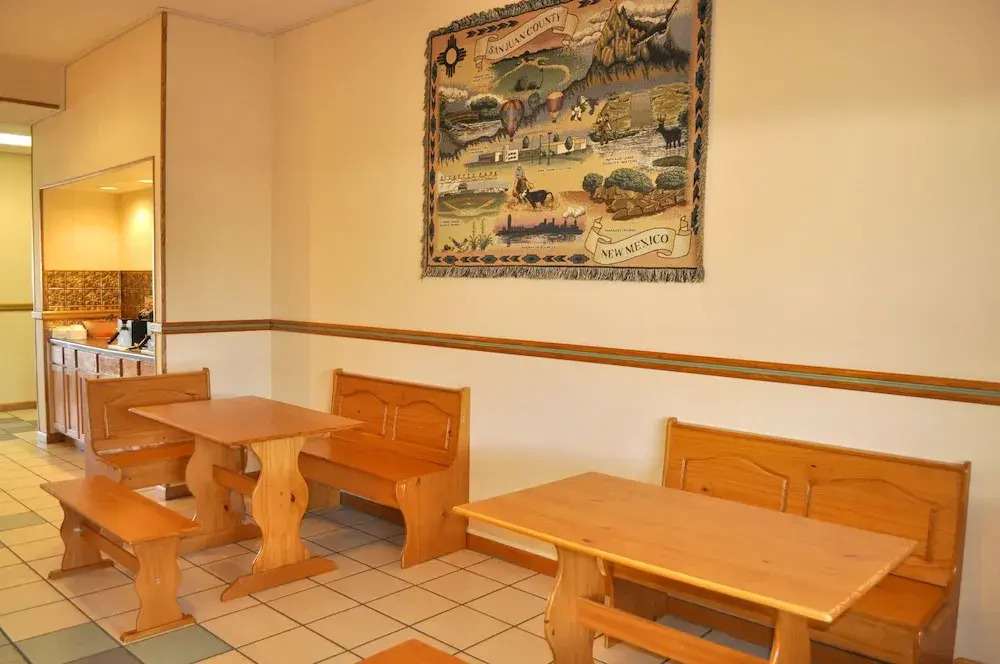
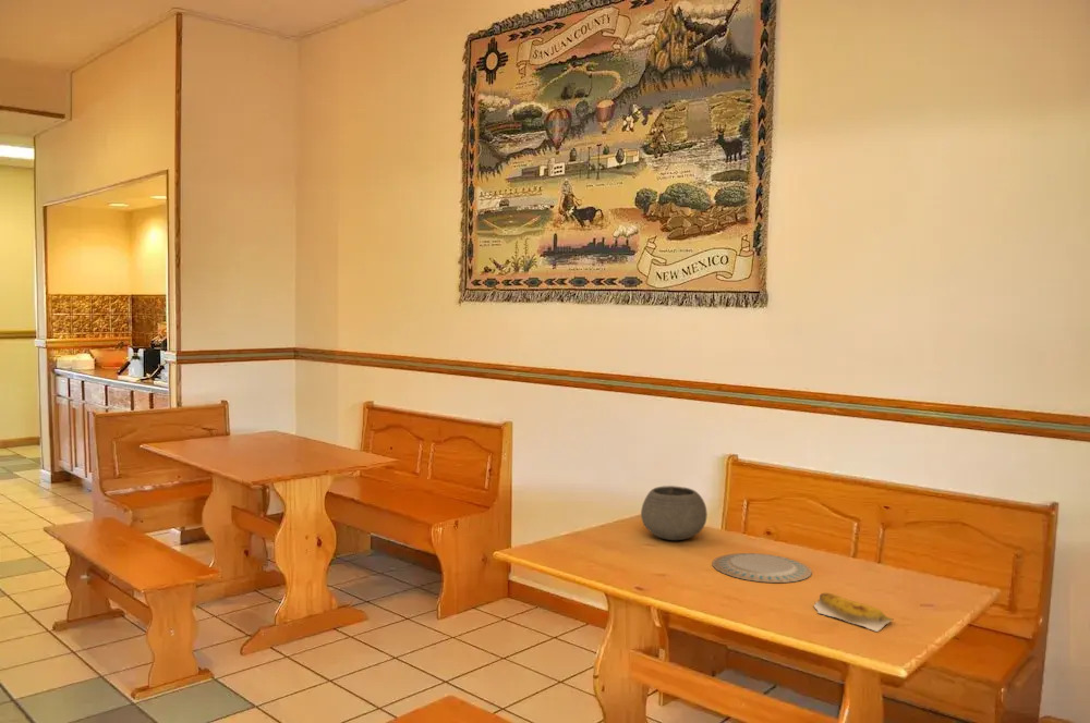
+ banana (853, 606)
+ bowl (674, 514)
+ chinaware (761, 565)
